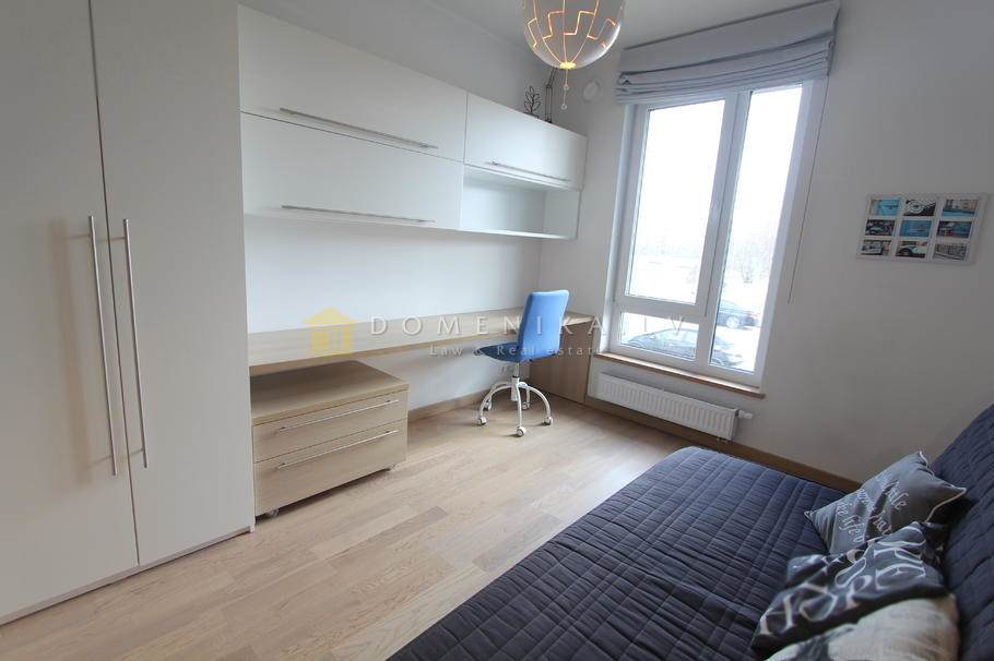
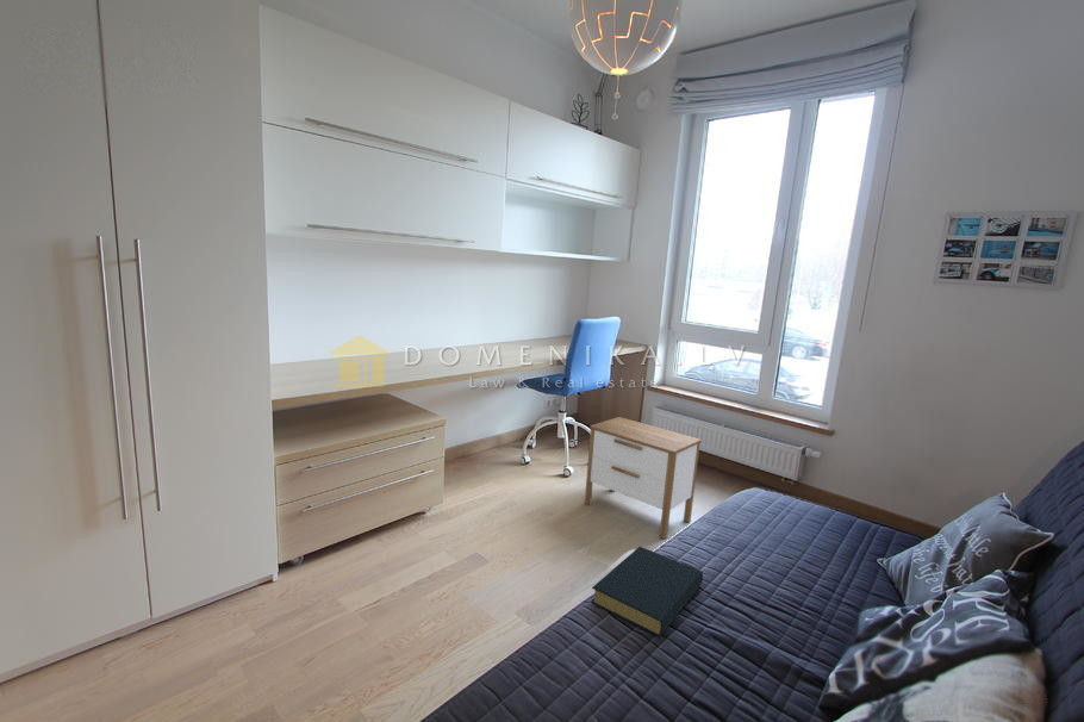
+ hardback book (648, 586)
+ nightstand (638, 472)
